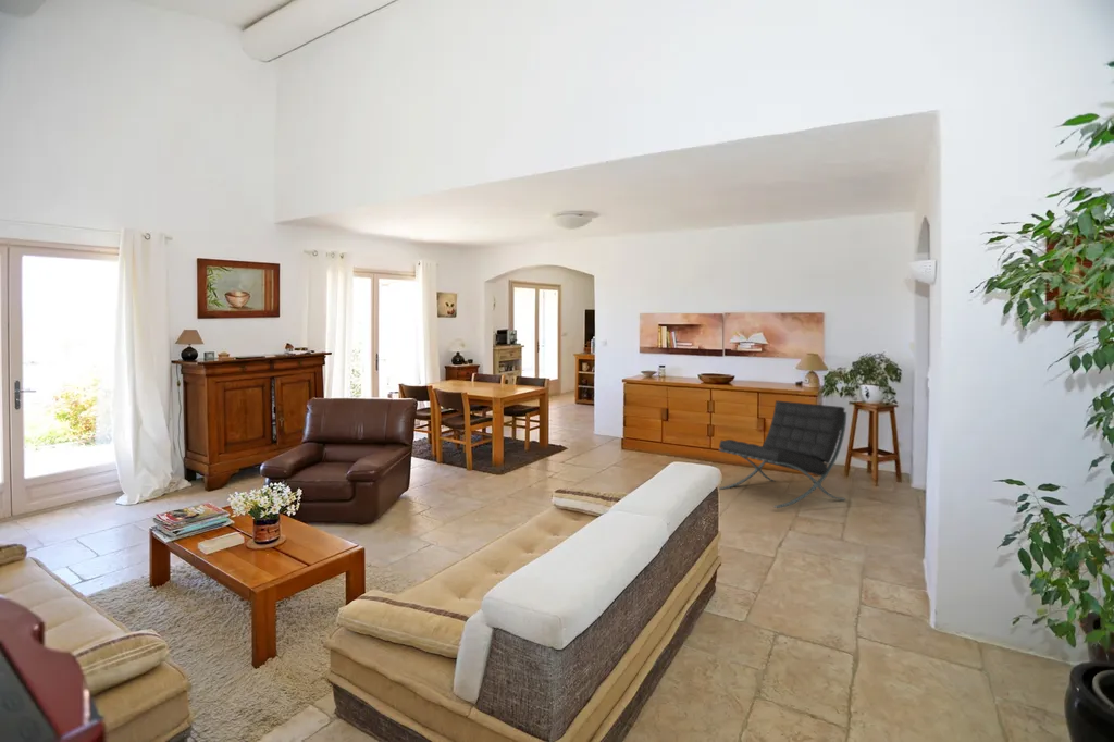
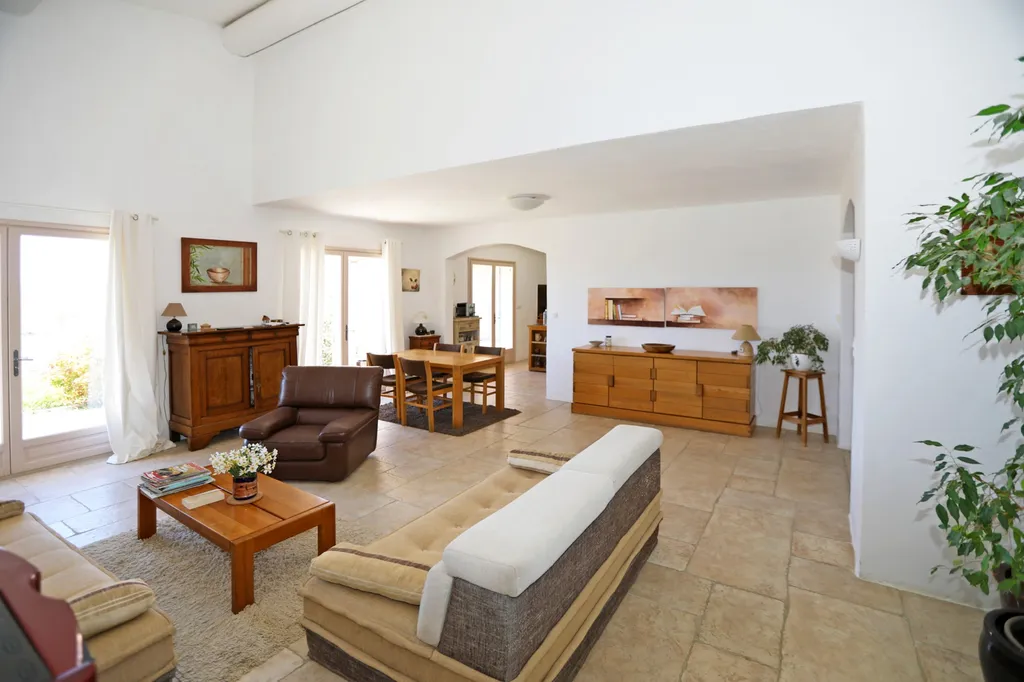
- lounge chair (779, 449)
